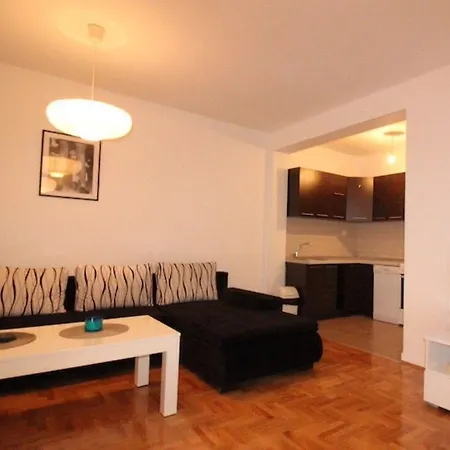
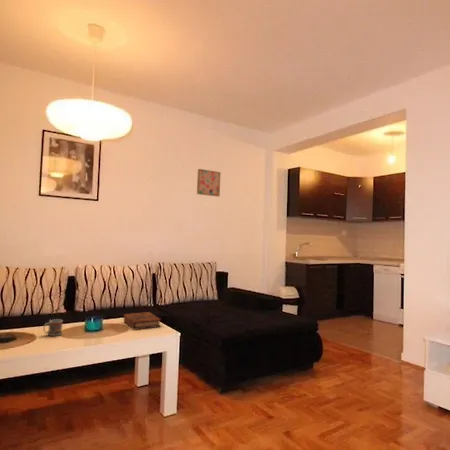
+ book (141, 320)
+ cup (52, 327)
+ wall art (208, 183)
